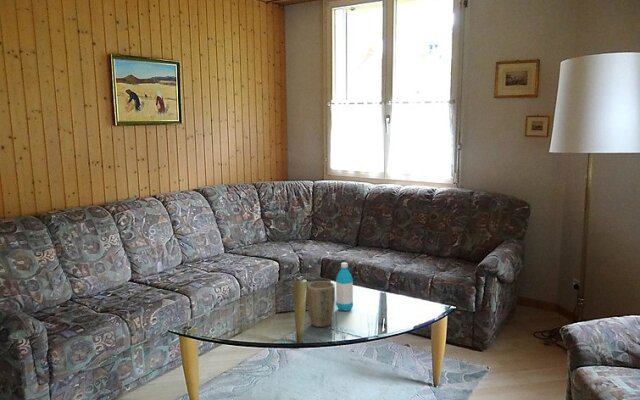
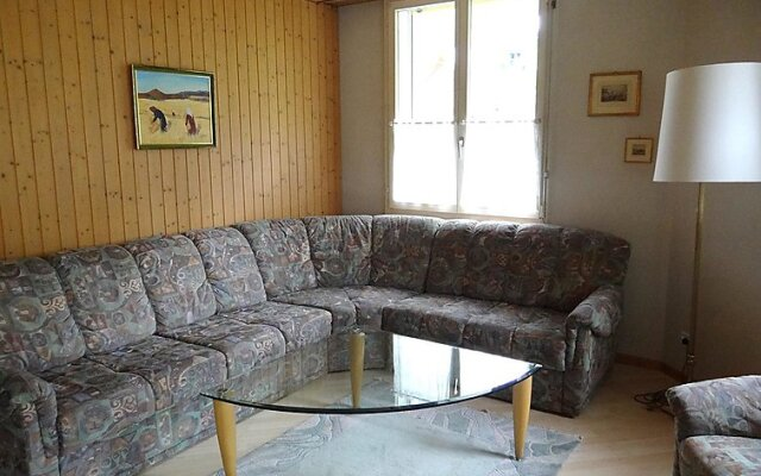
- water bottle (344, 286)
- plant pot (321, 304)
